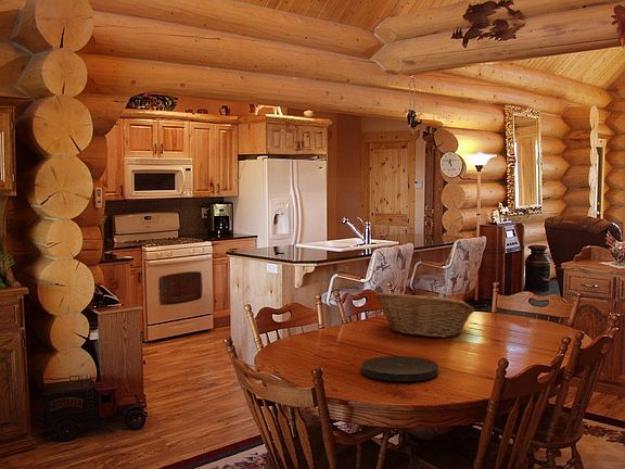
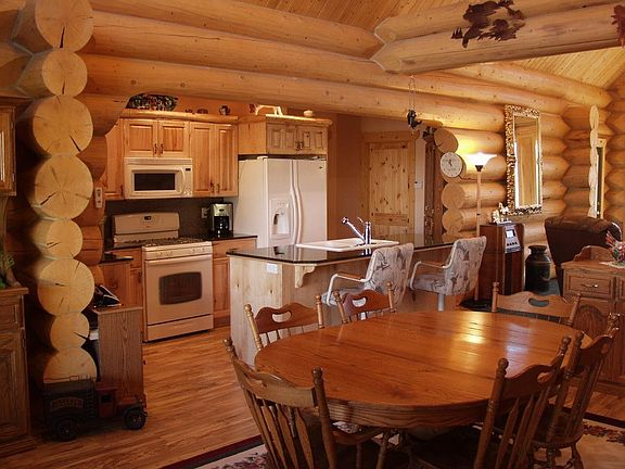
- fruit basket (423, 310)
- plate (399, 368)
